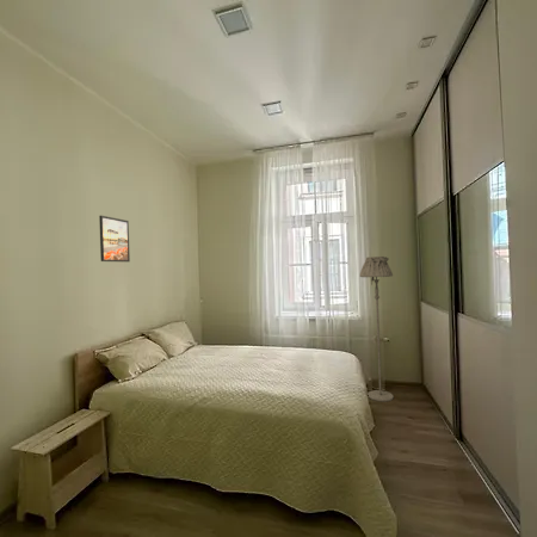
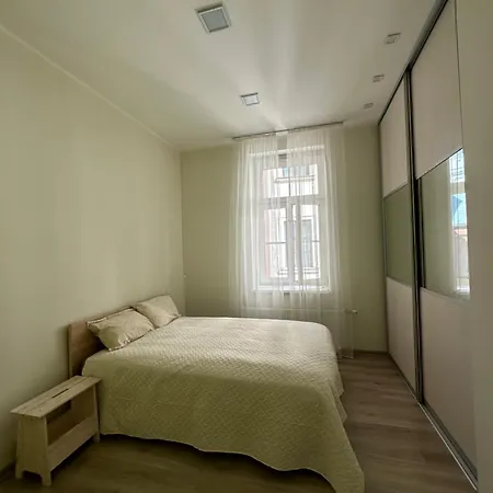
- floor lamp (377, 326)
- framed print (115, 240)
